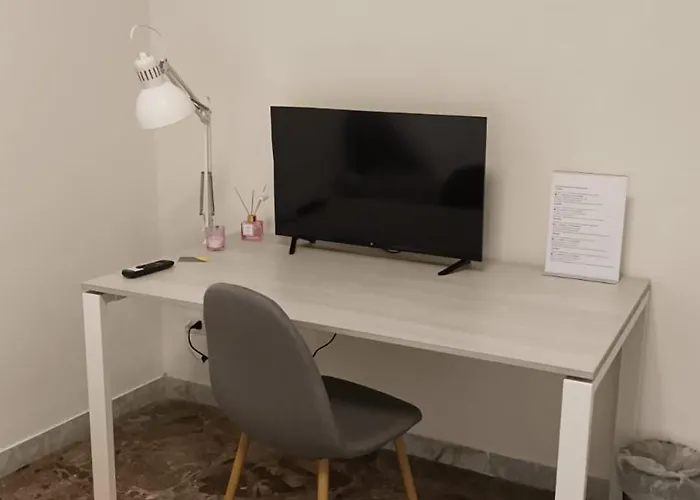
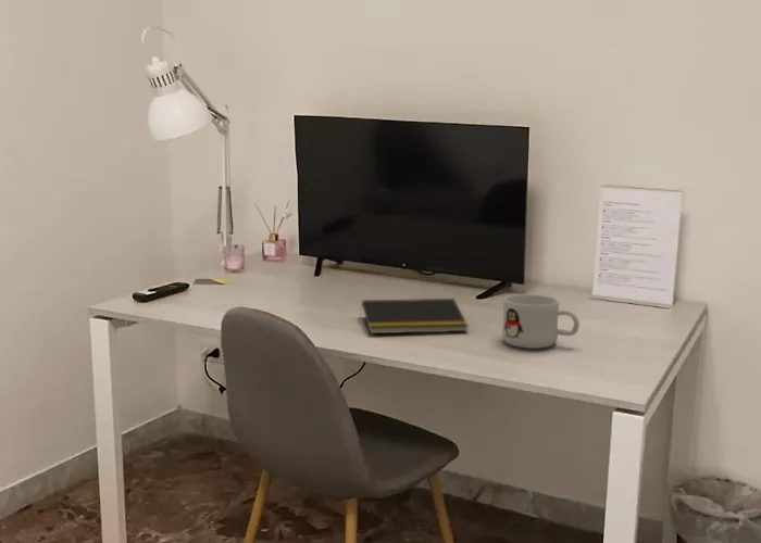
+ mug (540, 321)
+ notepad (413, 315)
